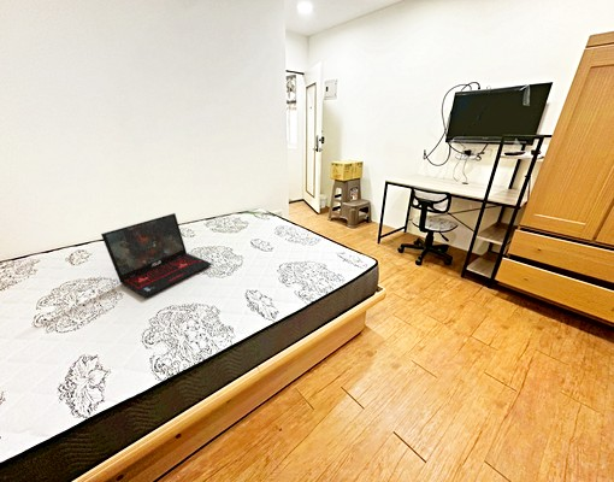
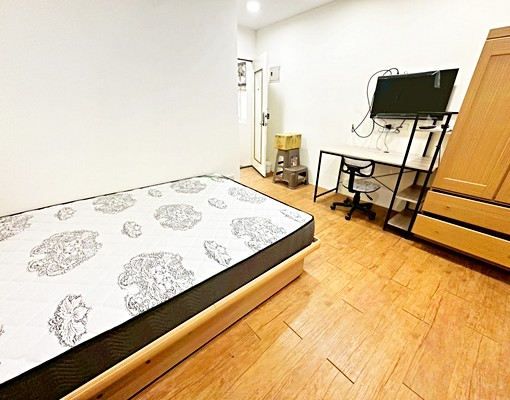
- laptop (161, 251)
